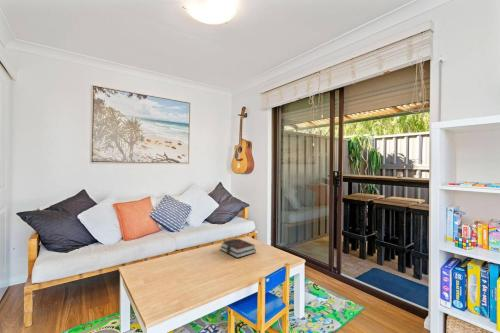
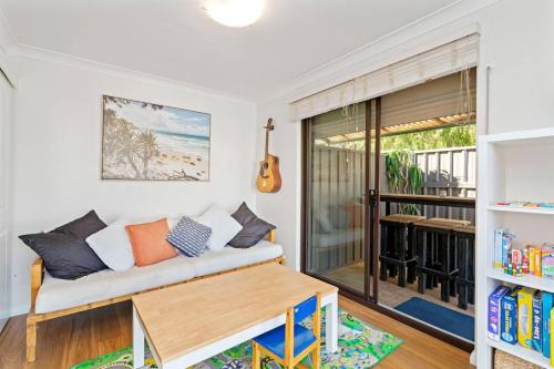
- book (237, 247)
